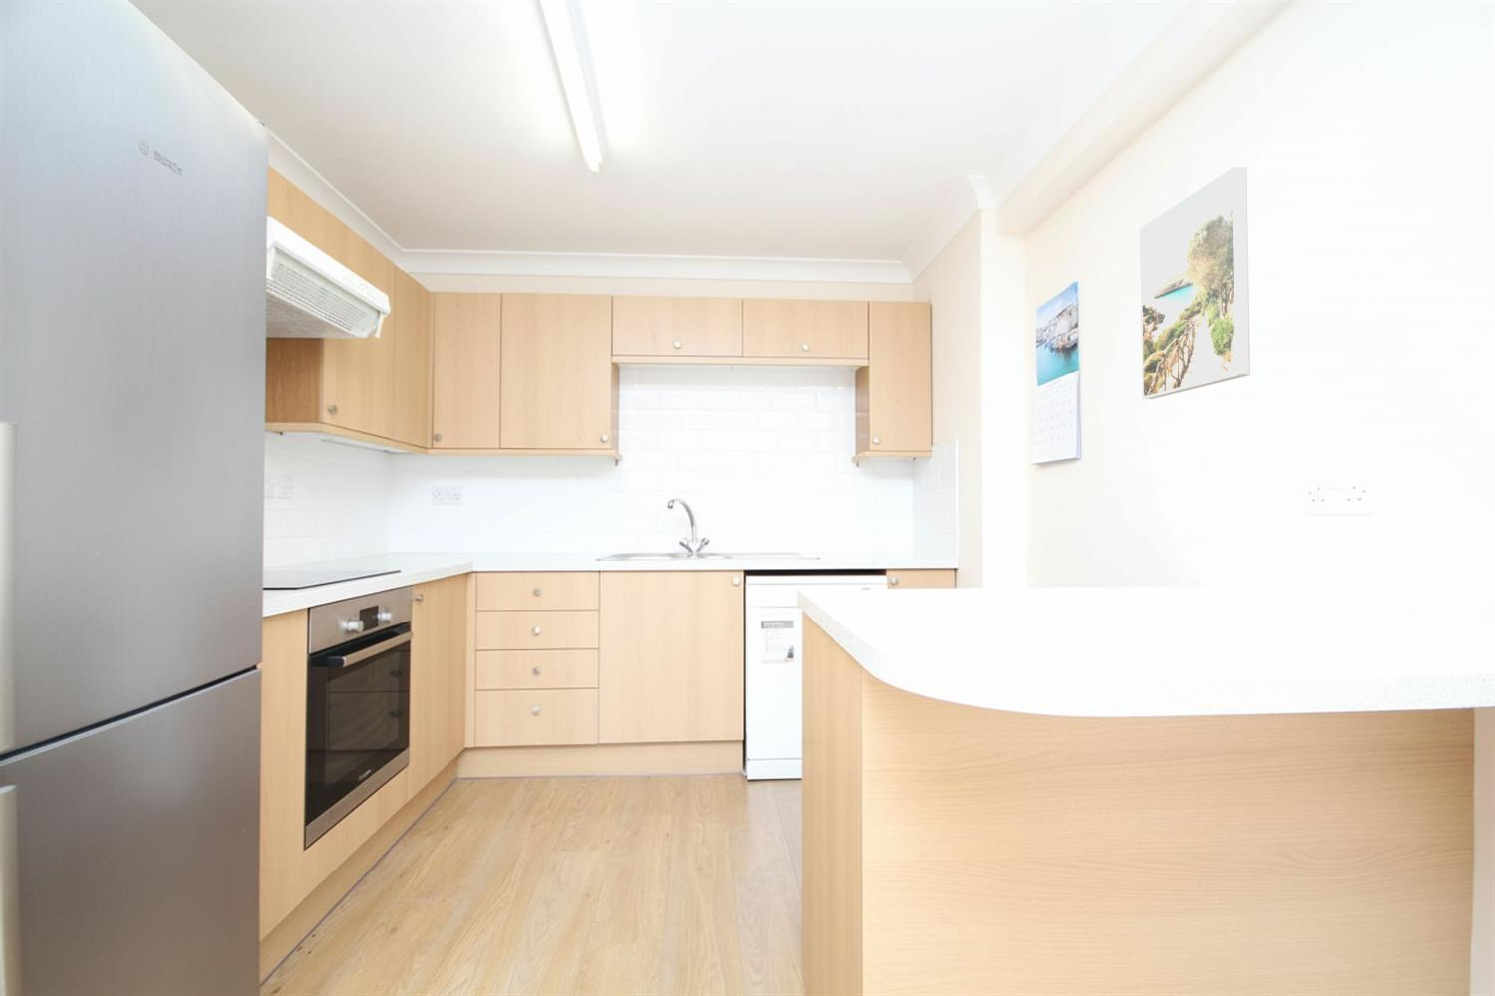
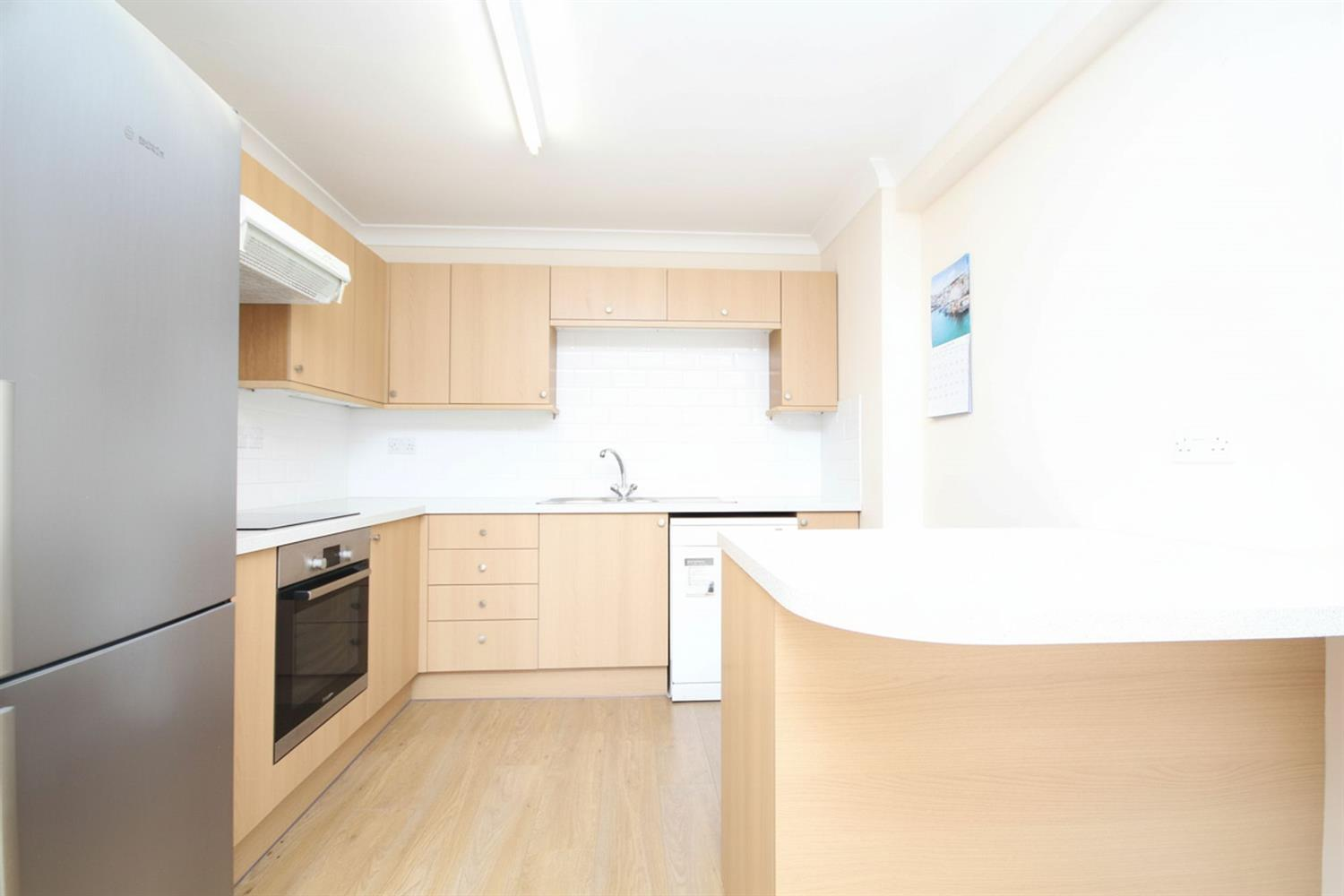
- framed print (1189, 293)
